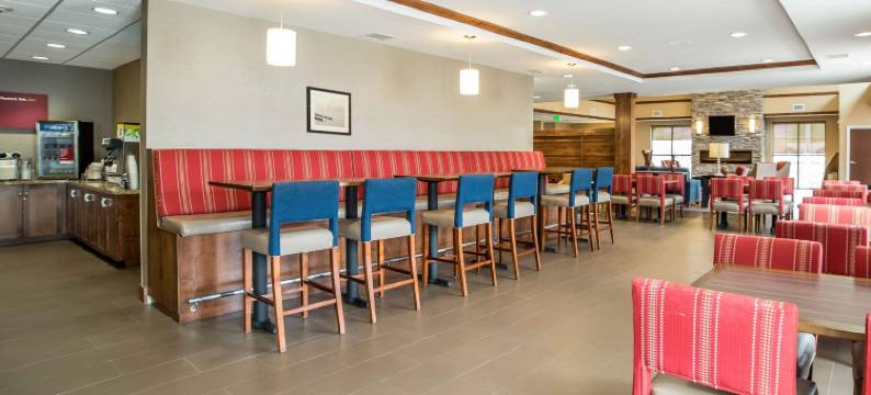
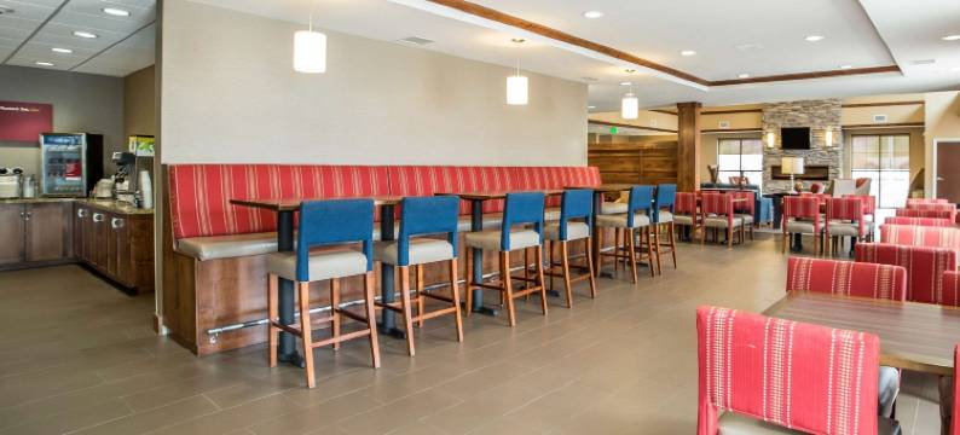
- wall art (329, 112)
